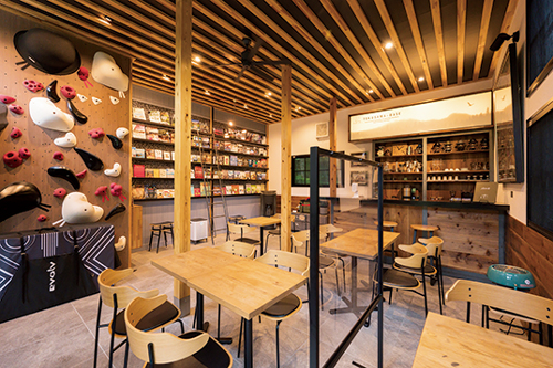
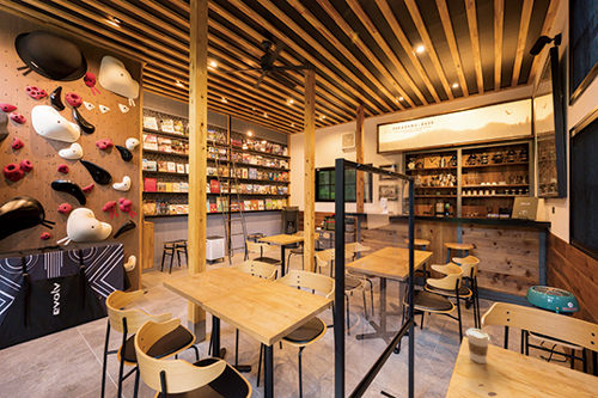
+ coffee cup (477, 345)
